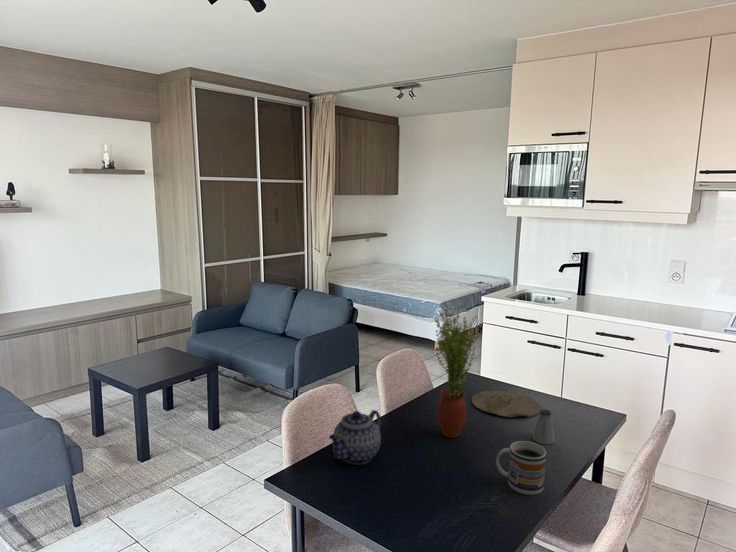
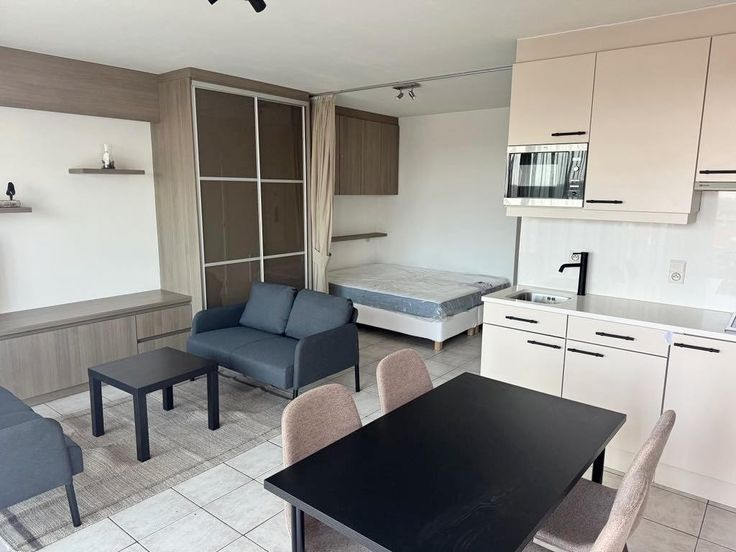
- potted plant (455, 376)
- plate (505, 402)
- mug (522, 465)
- teapot (356, 434)
- saltshaker (544, 425)
